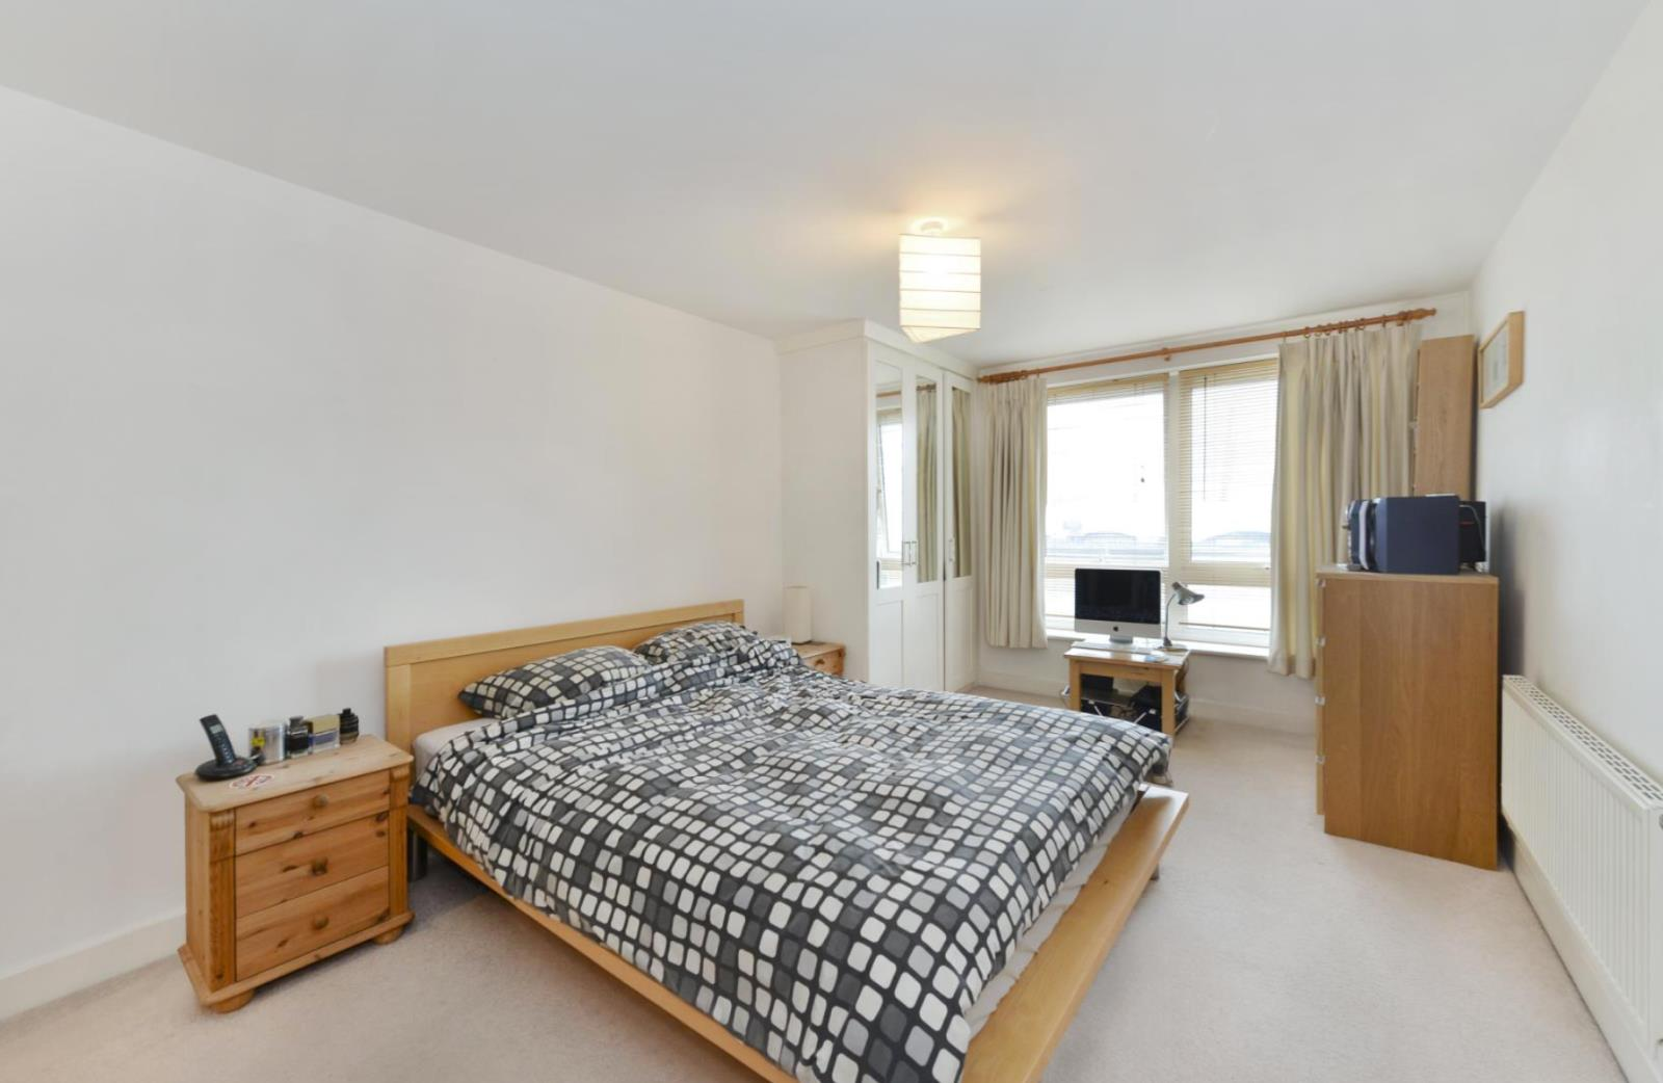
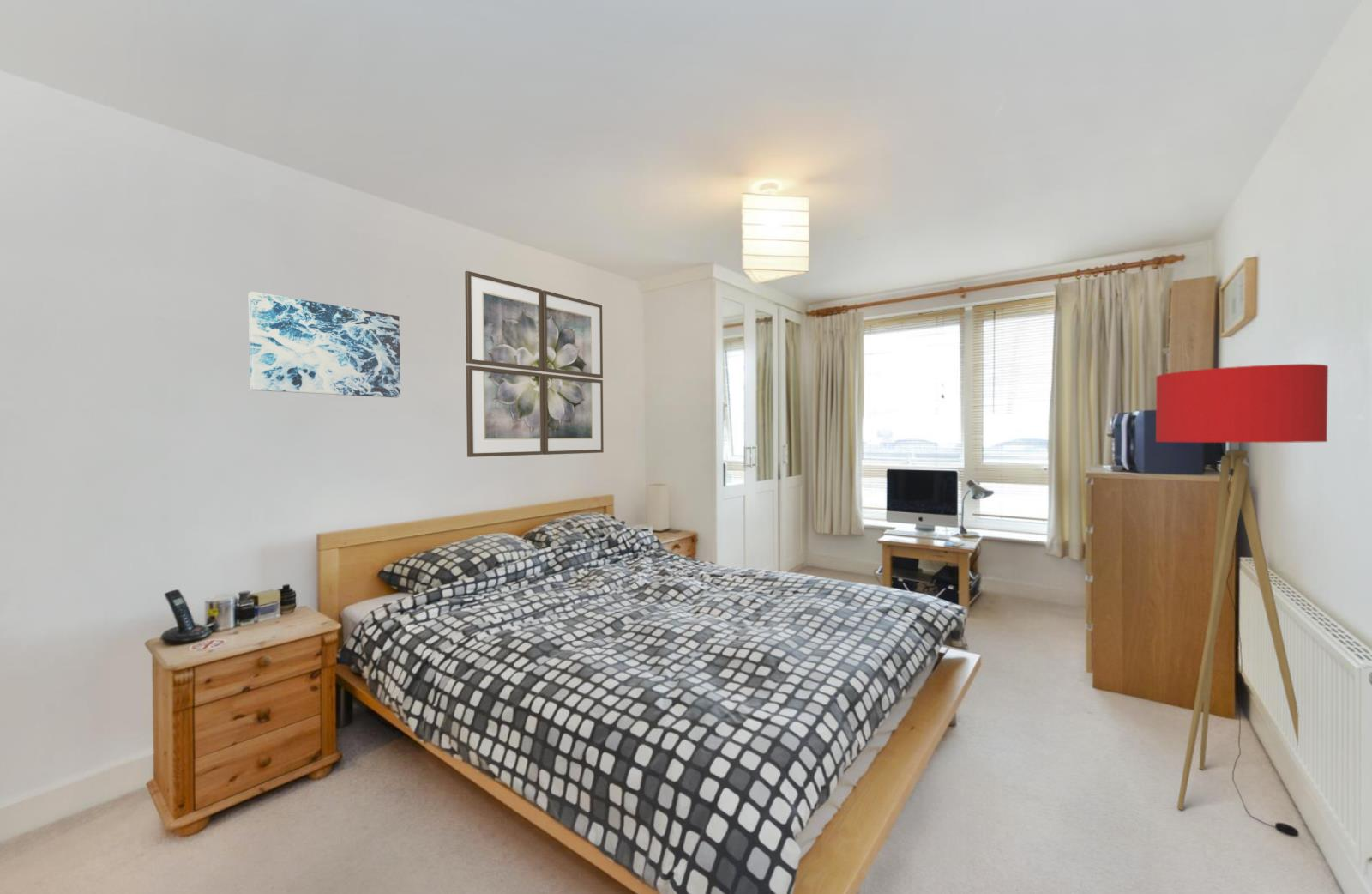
+ wall art (542, 373)
+ floor lamp (1229, 589)
+ wall art (331, 349)
